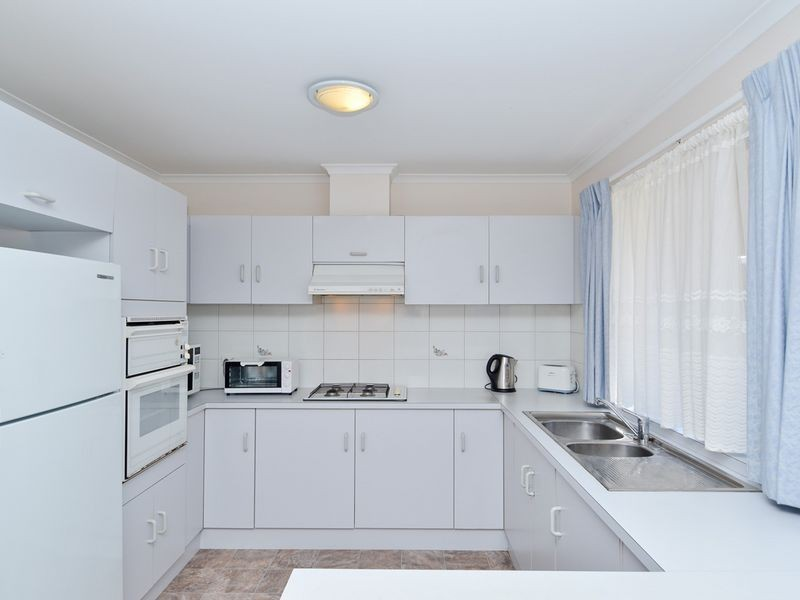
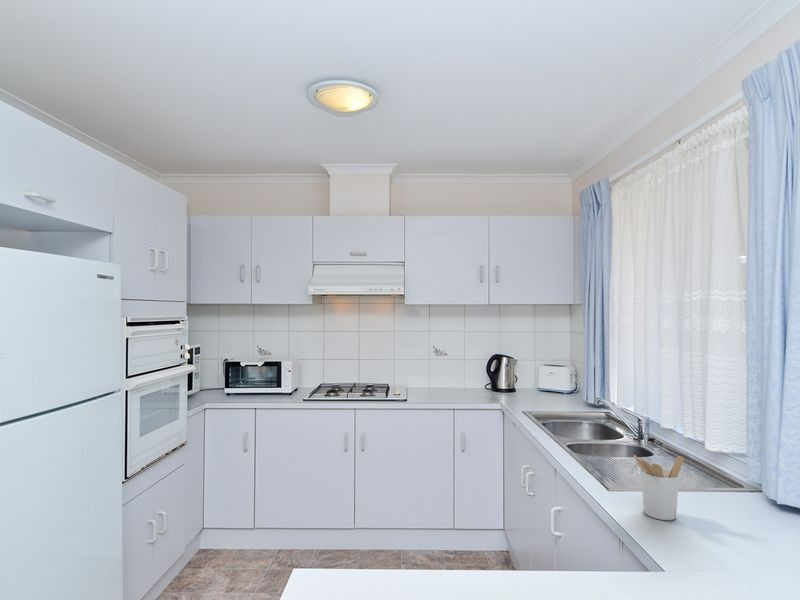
+ utensil holder (656, 484)
